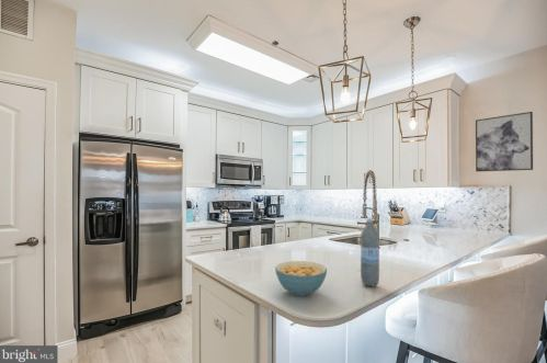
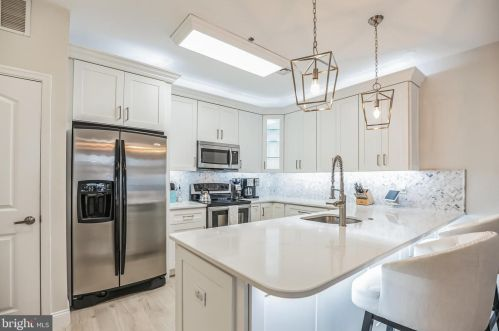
- wall art (502, 143)
- water bottle (369, 251)
- cereal bowl (300, 280)
